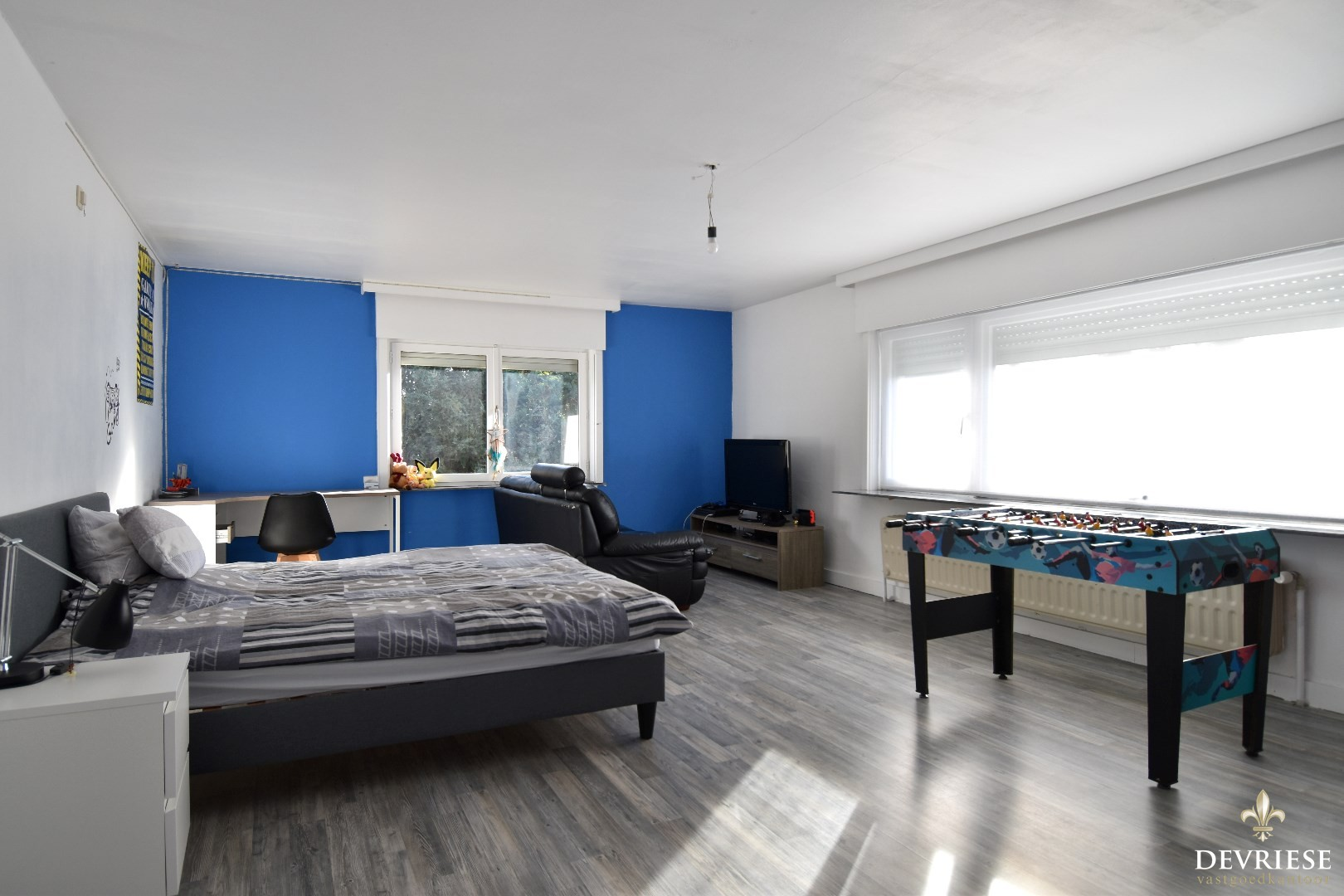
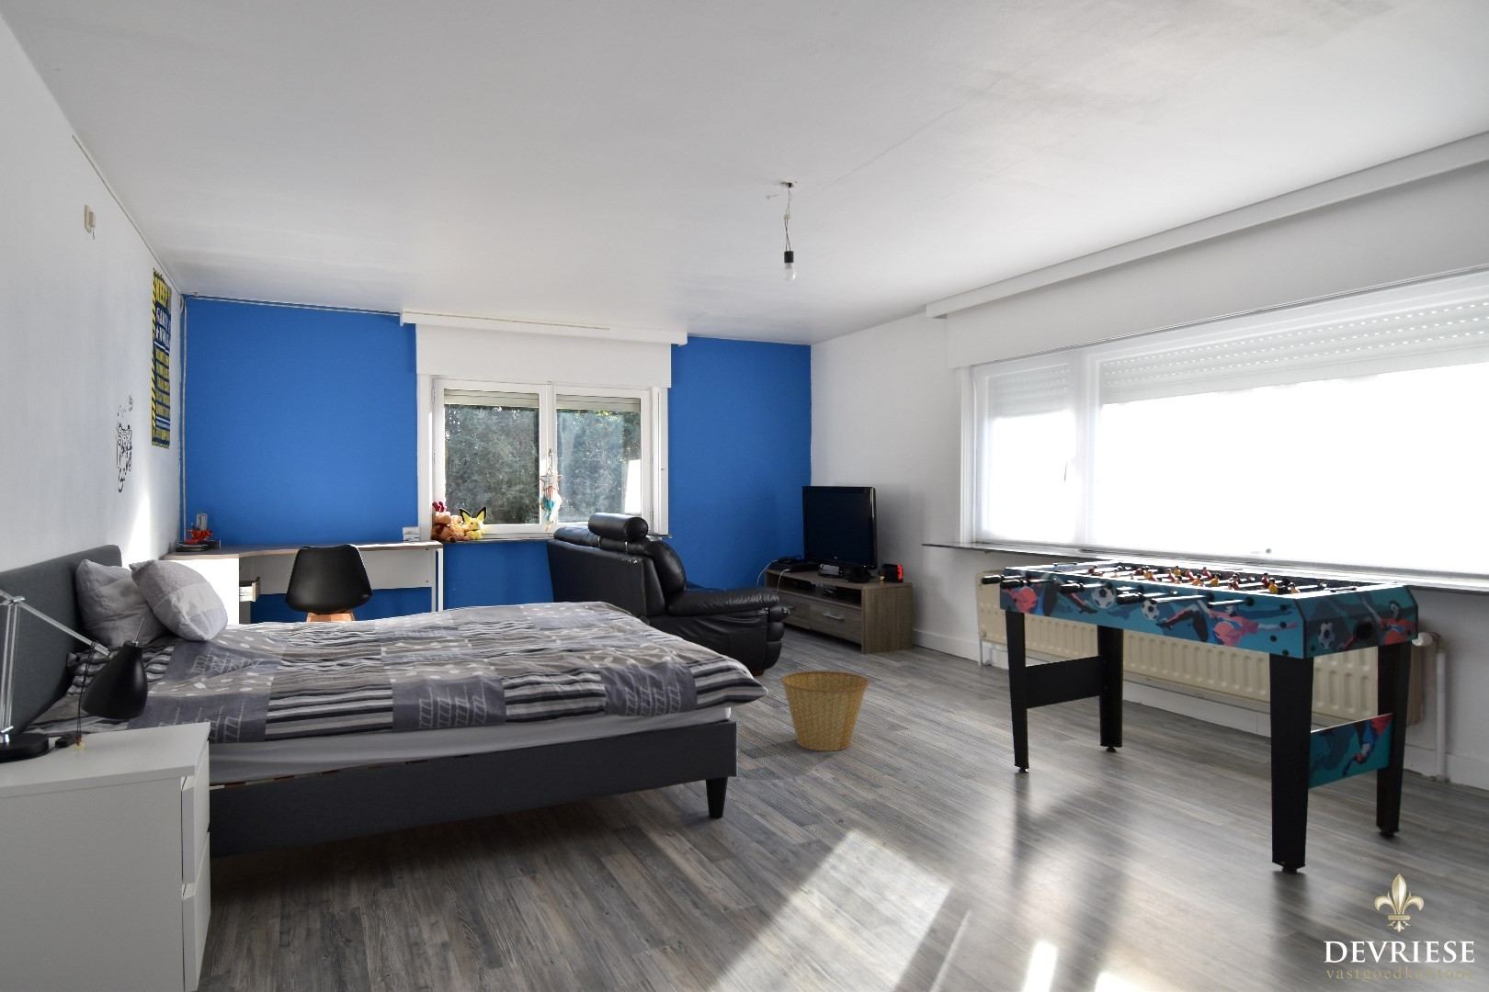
+ basket (824, 711)
